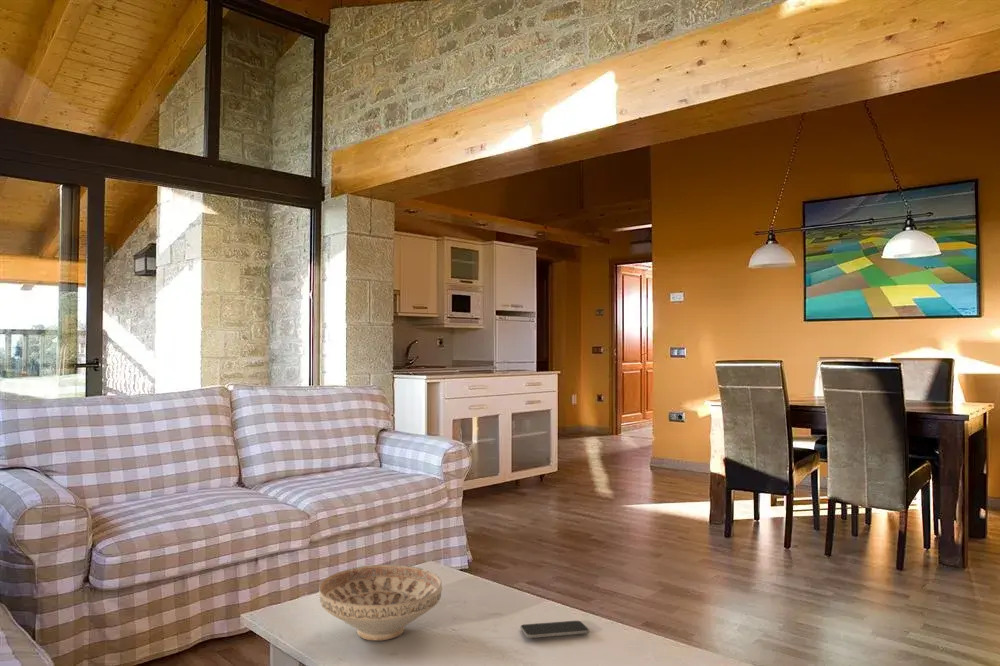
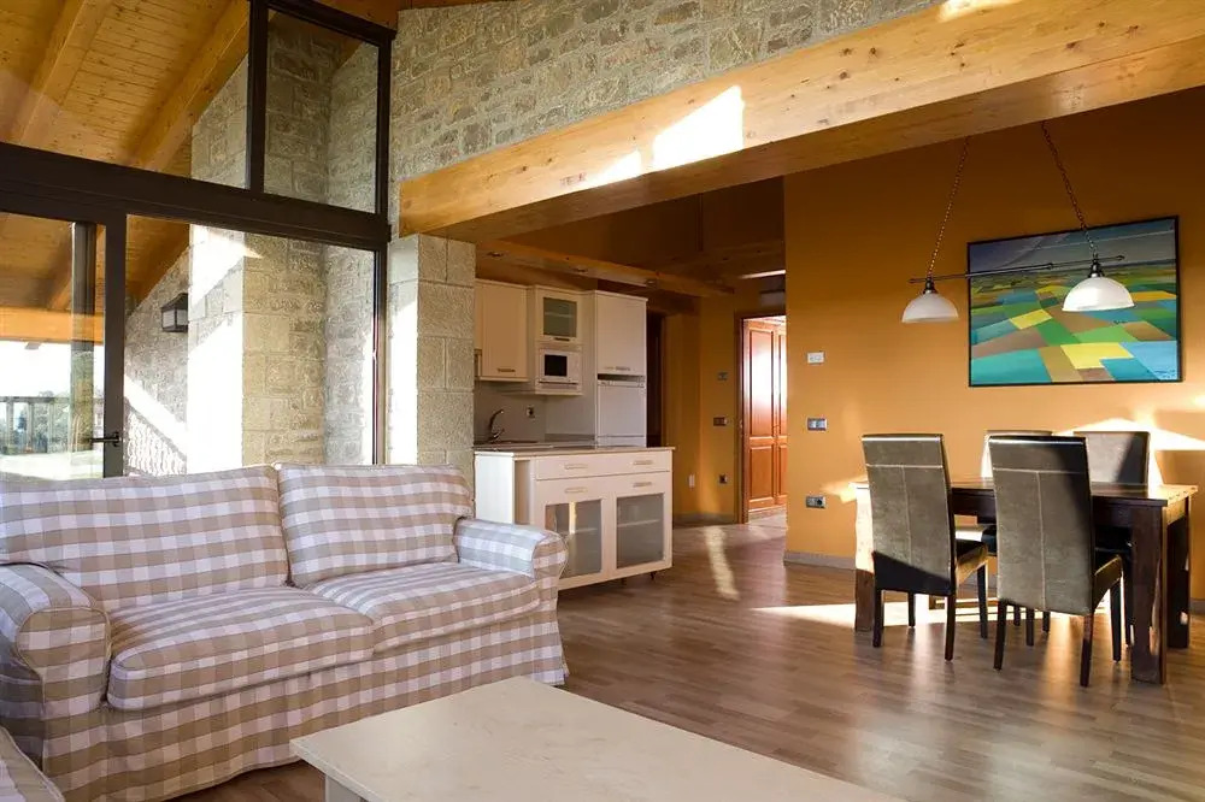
- smartphone (554, 629)
- decorative bowl (381, 607)
